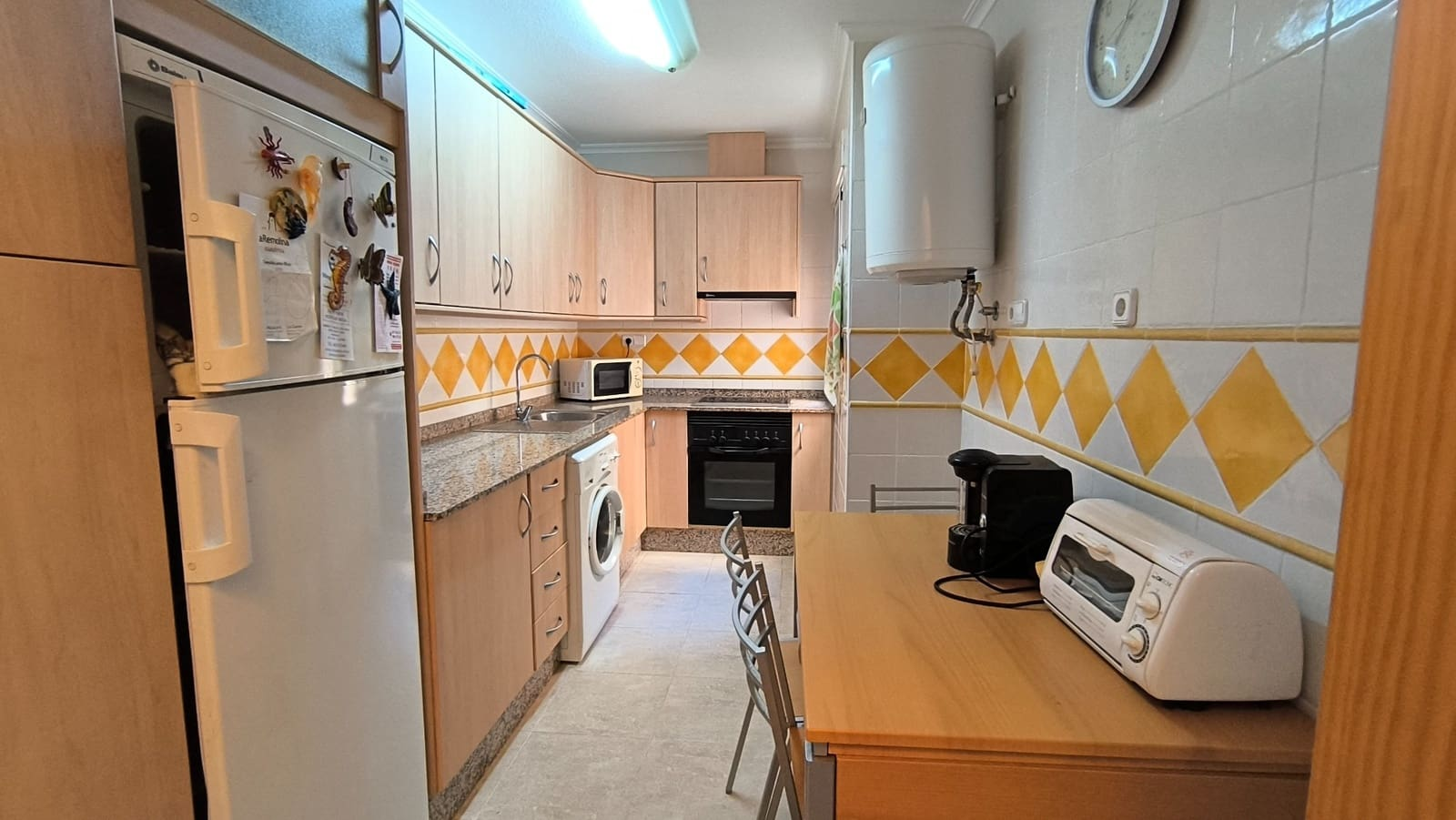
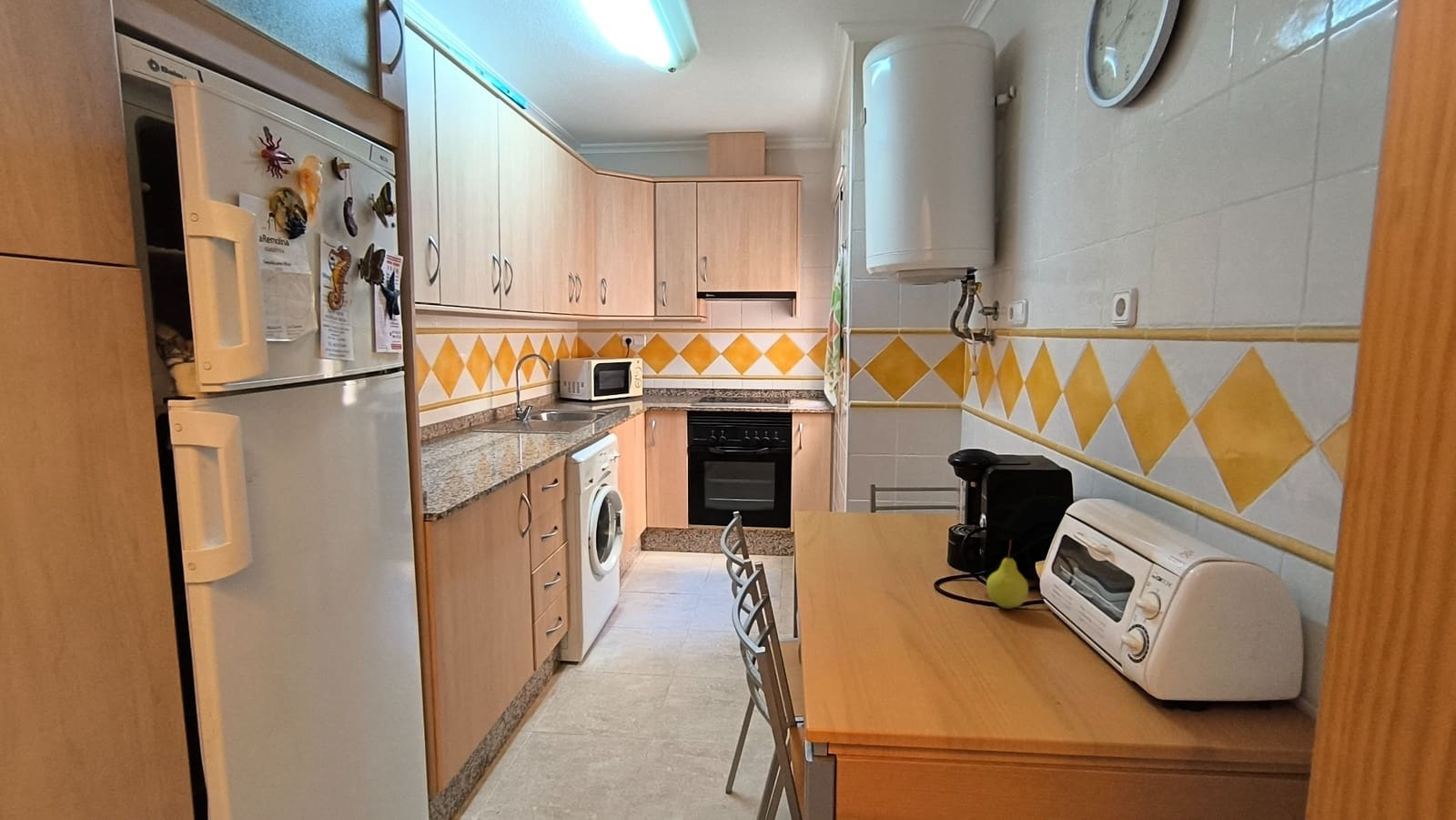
+ fruit (1007, 574)
